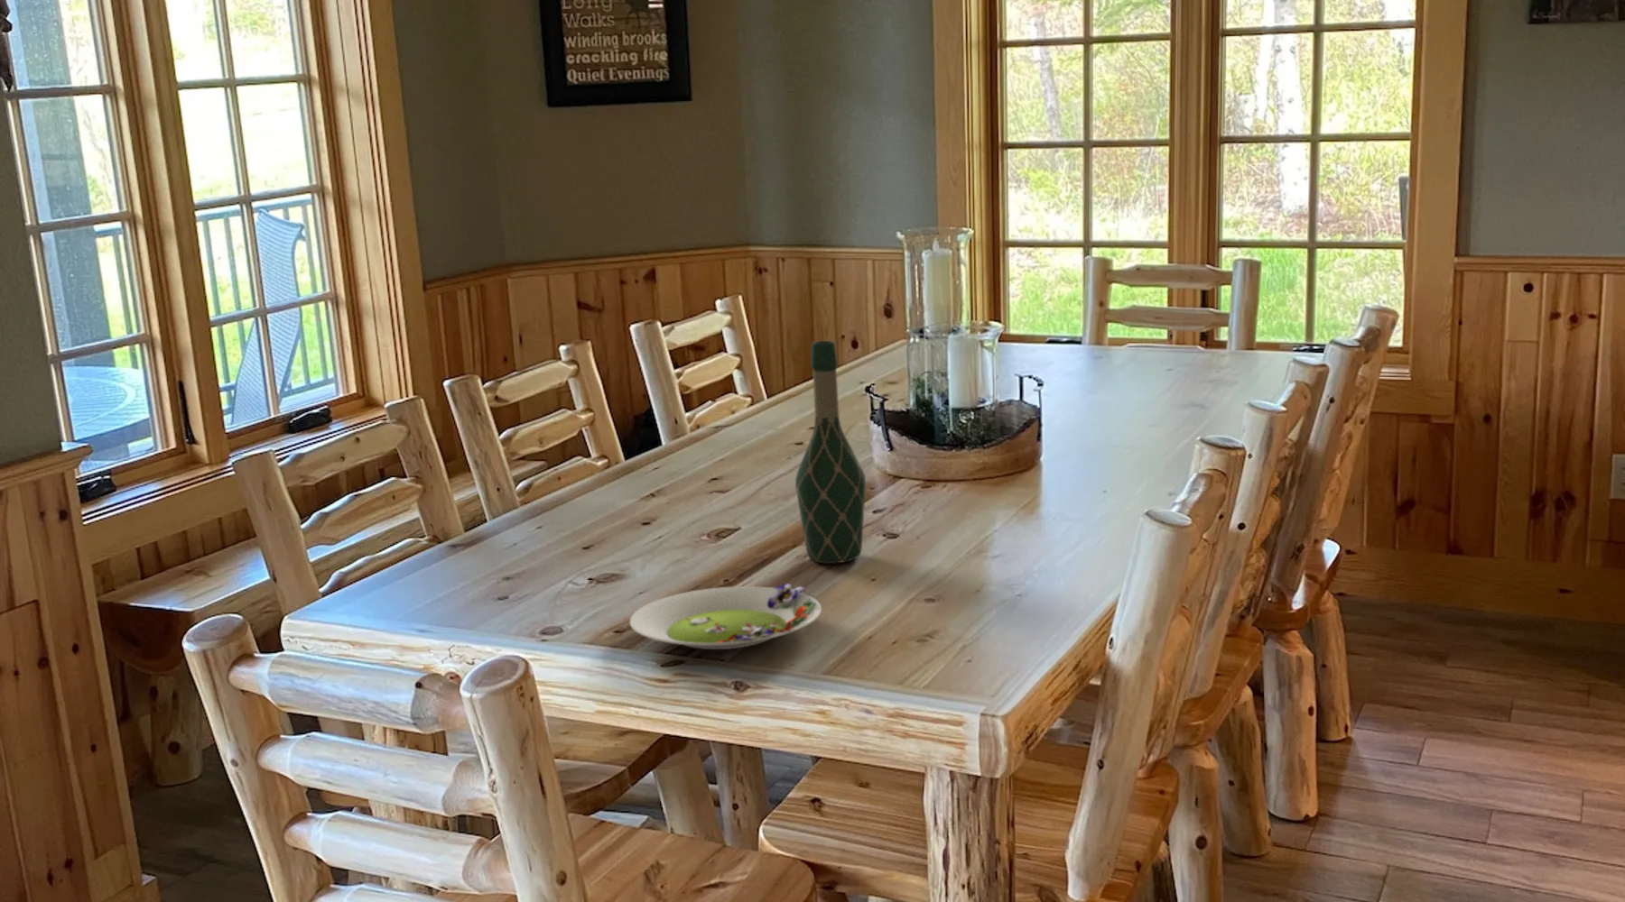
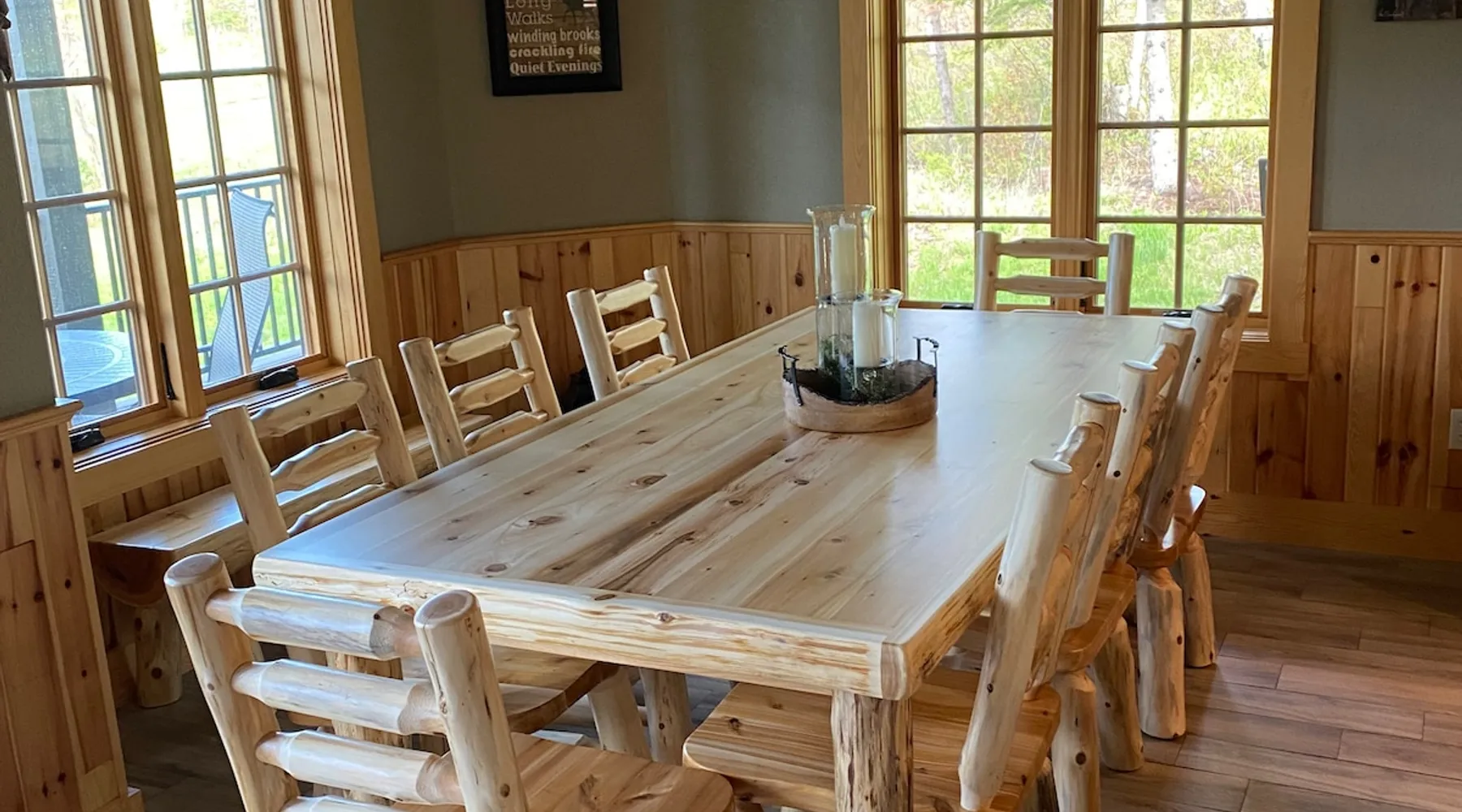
- salad plate (726, 619)
- wine bottle (829, 451)
